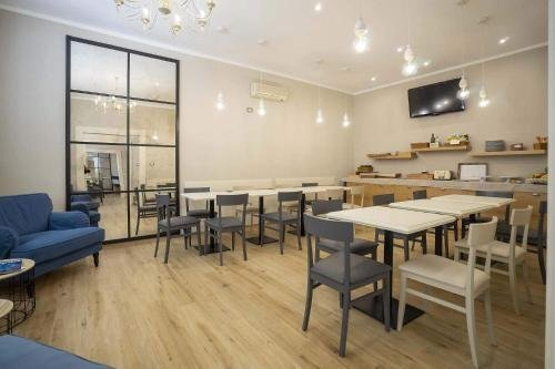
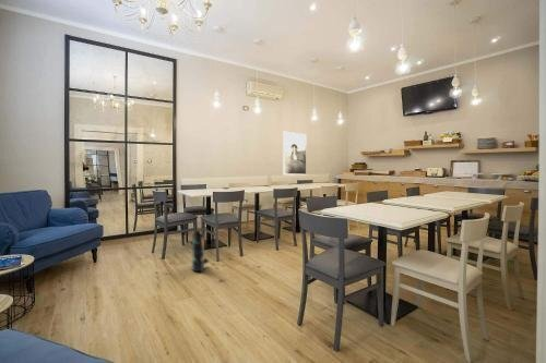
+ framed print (295, 154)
+ pouch (200, 249)
